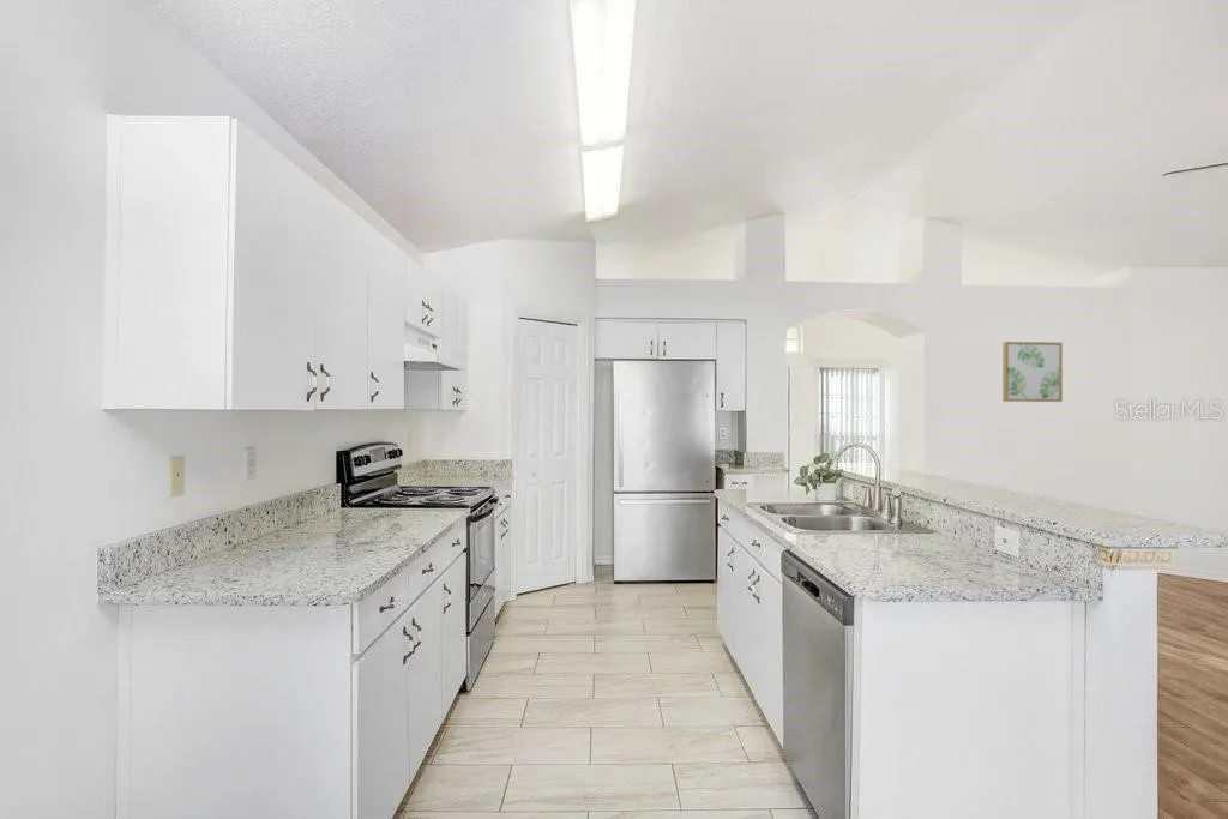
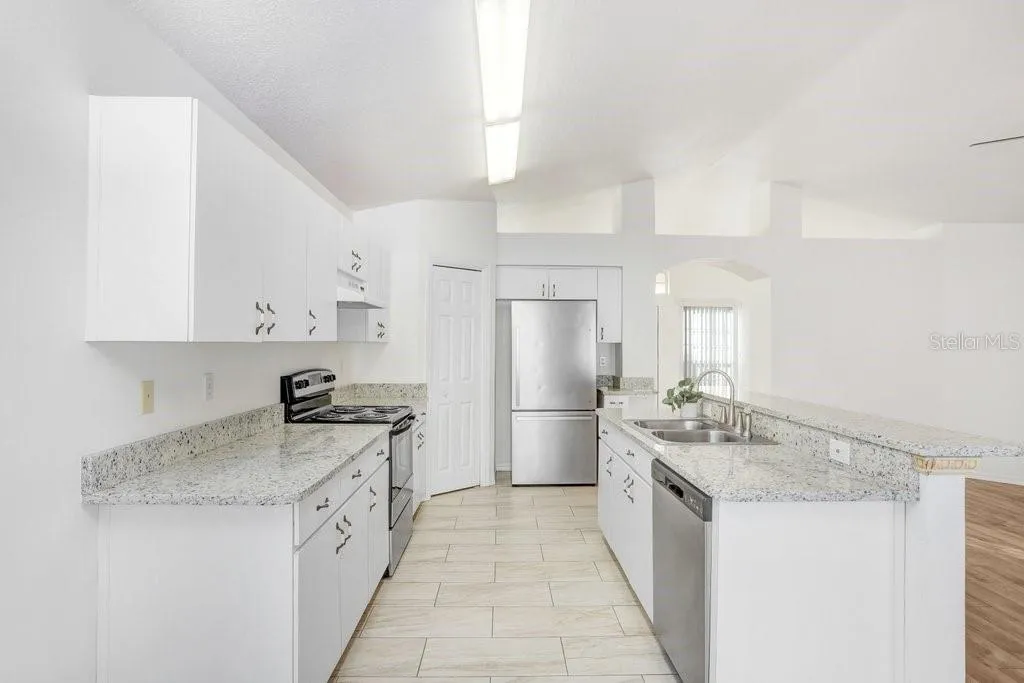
- wall art (1033, 372)
